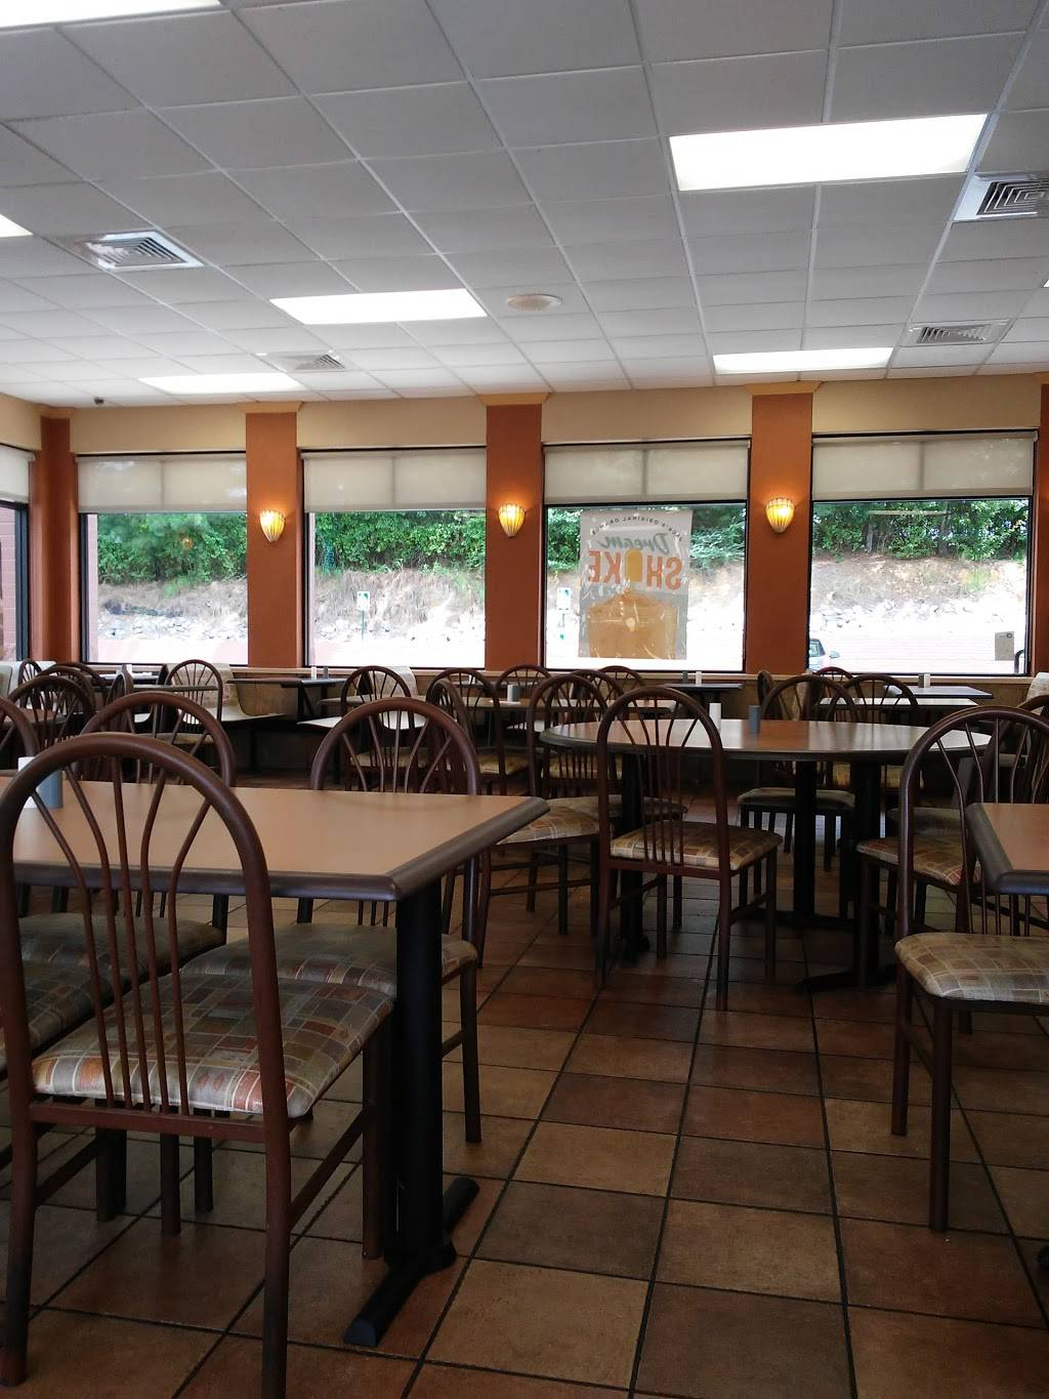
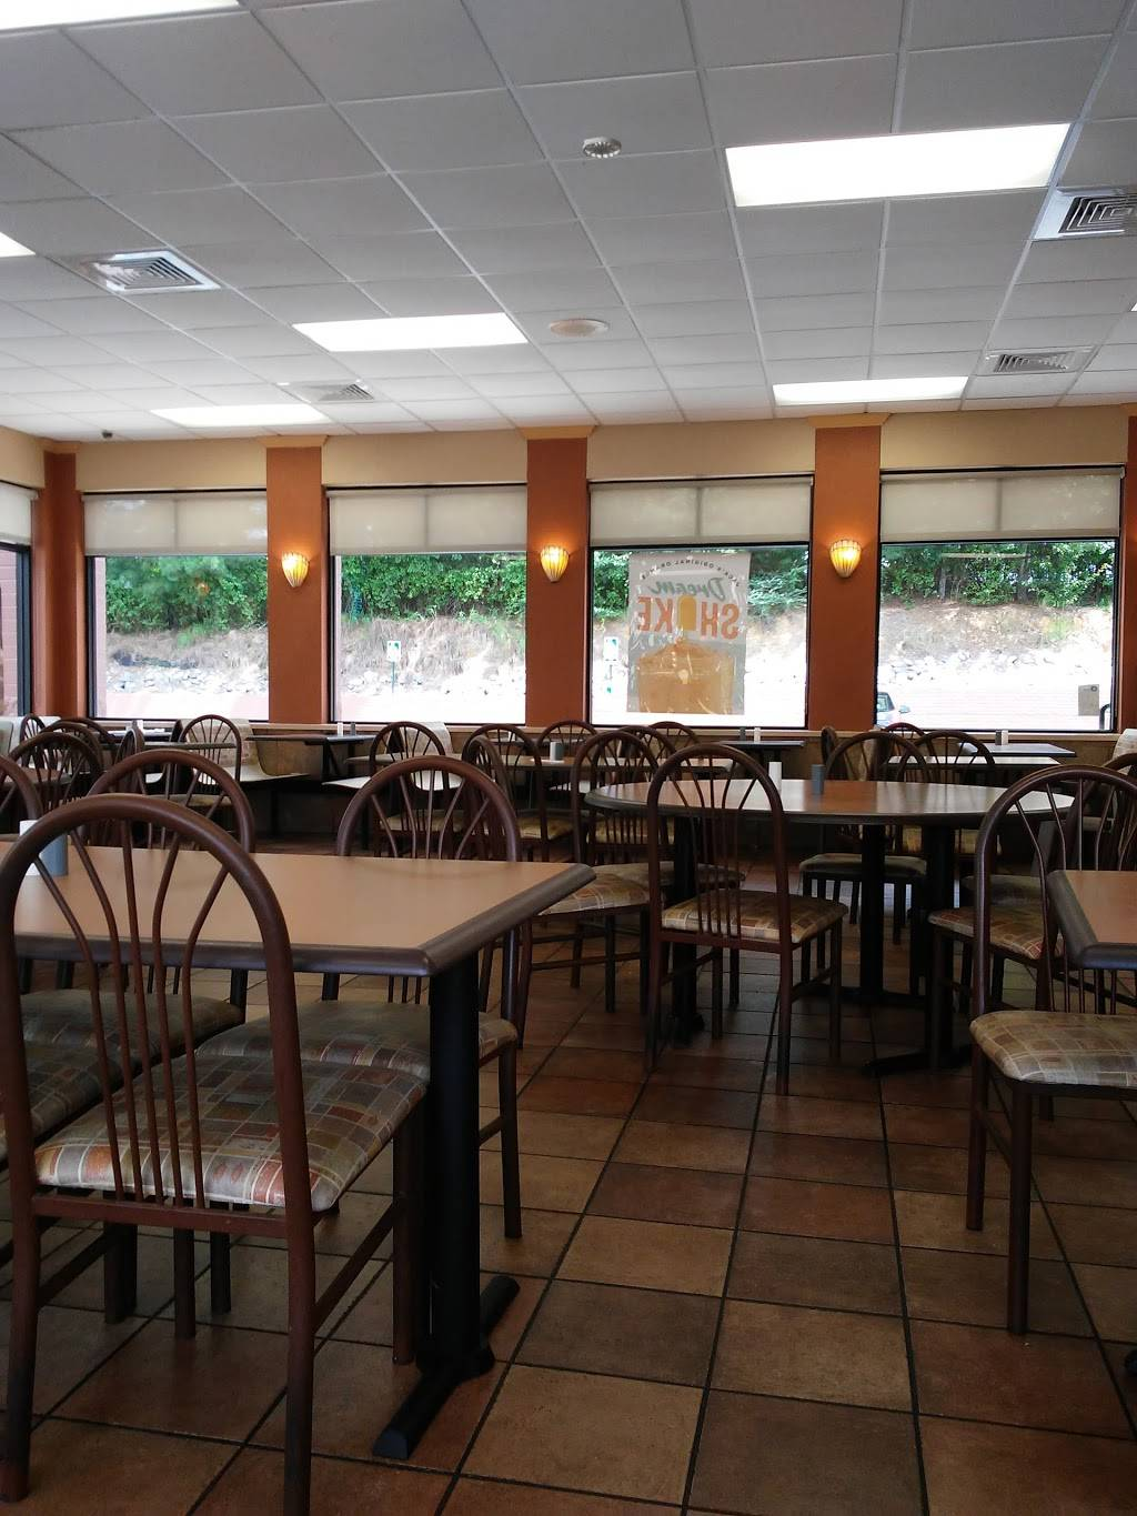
+ smoke detector (602, 149)
